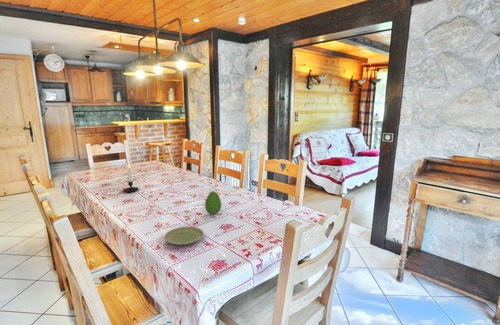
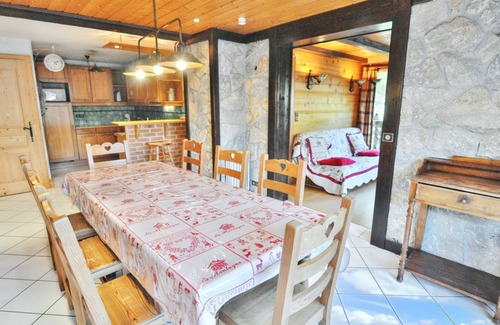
- plate (184, 236)
- candle (130, 175)
- fruit (213, 202)
